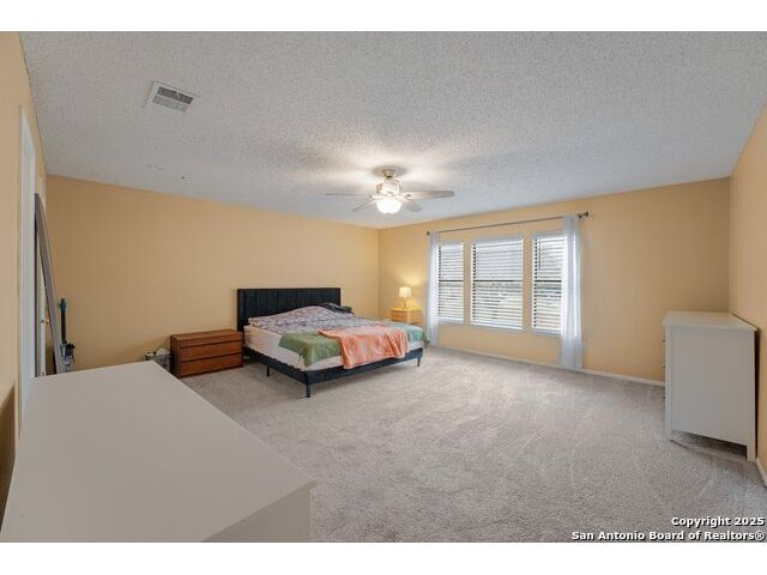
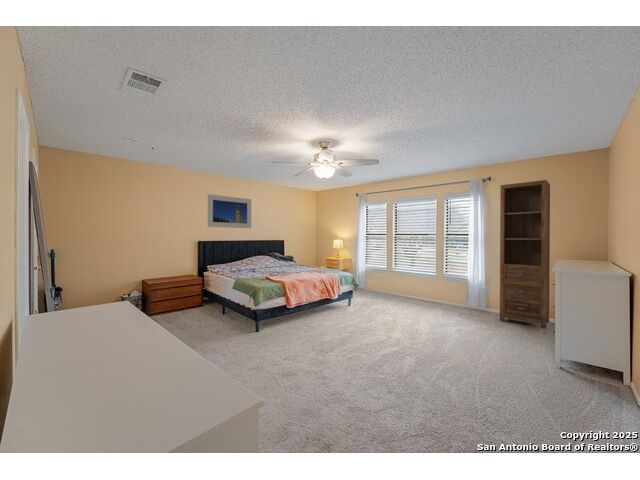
+ shelf (524, 253)
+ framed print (230, 212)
